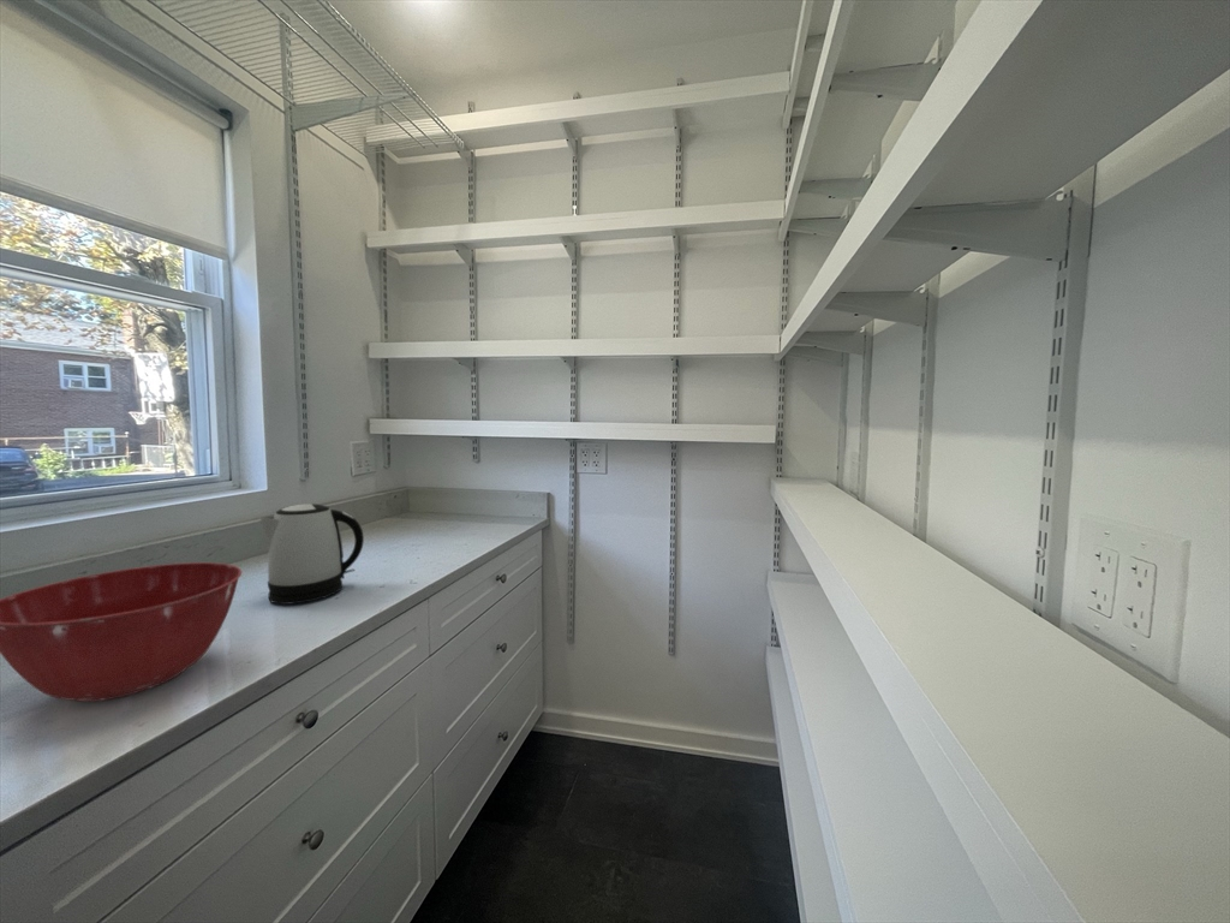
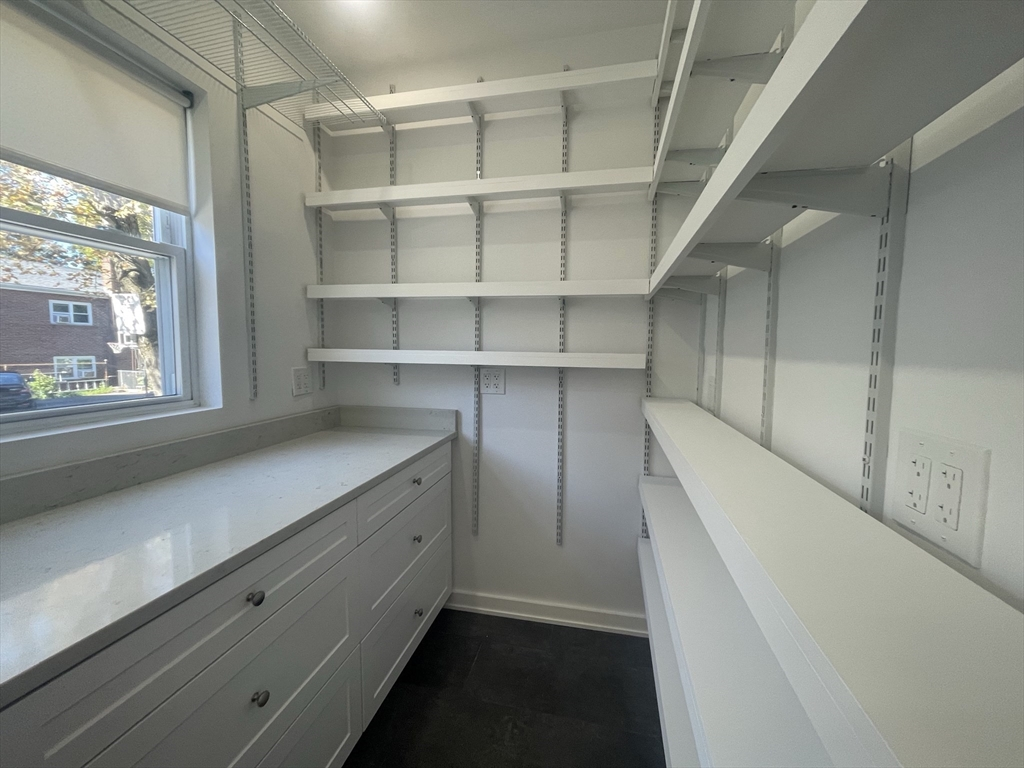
- mixing bowl (131, 631)
- kettle (315, 548)
